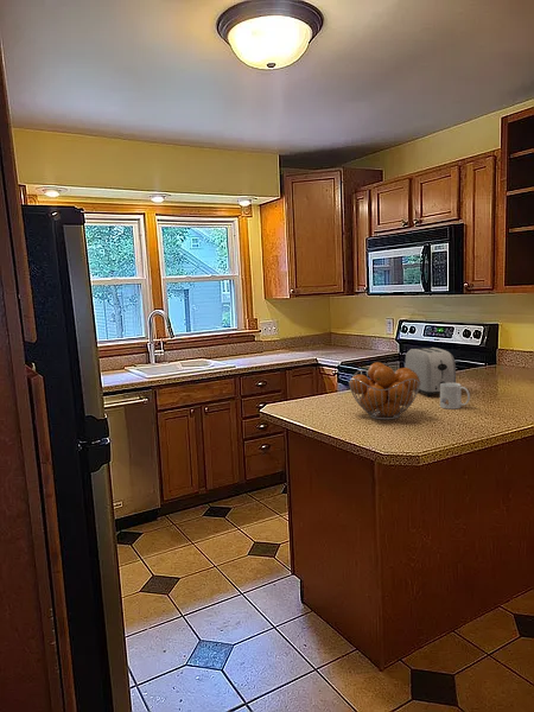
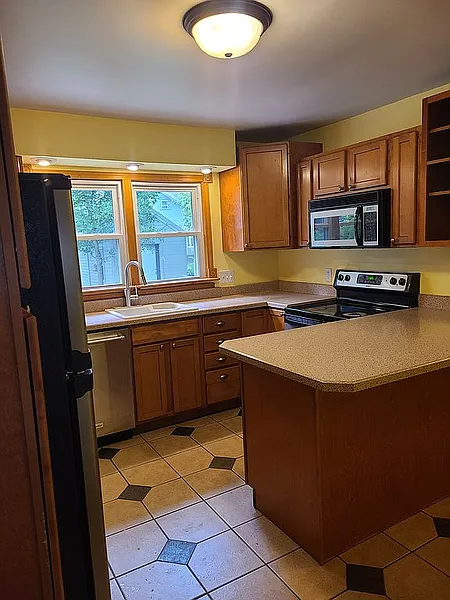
- toaster (430, 370)
- fruit basket (383, 389)
- mug (454, 395)
